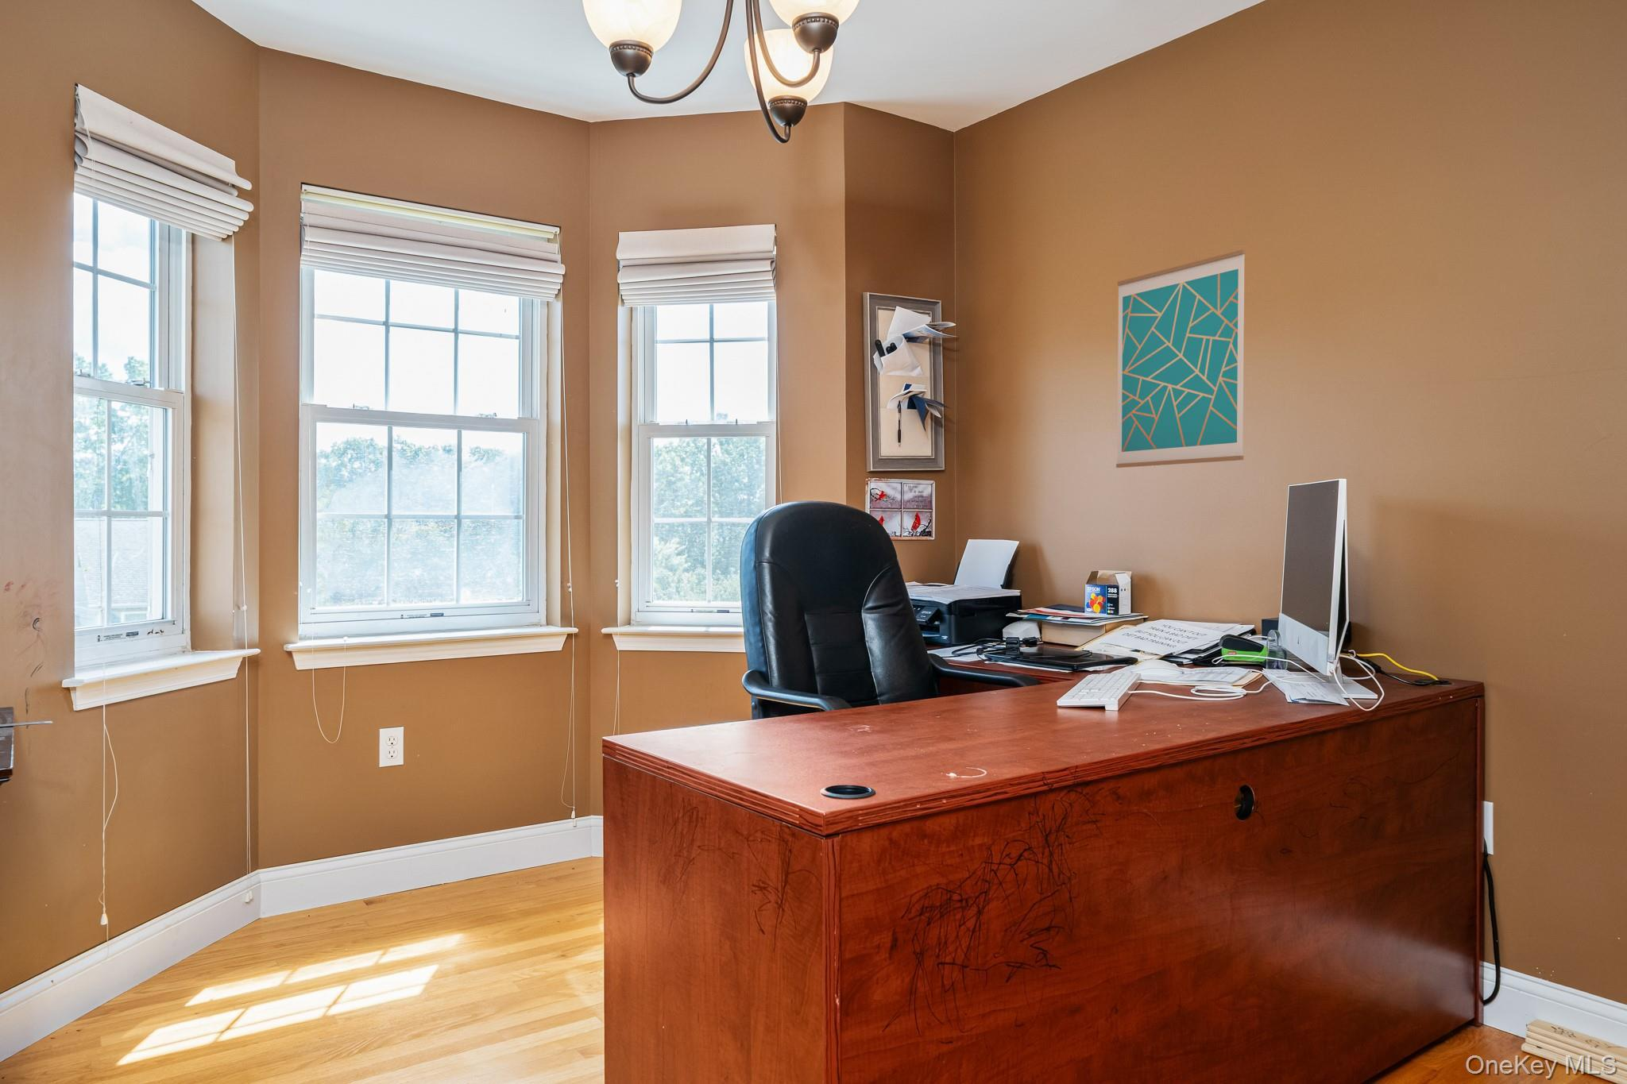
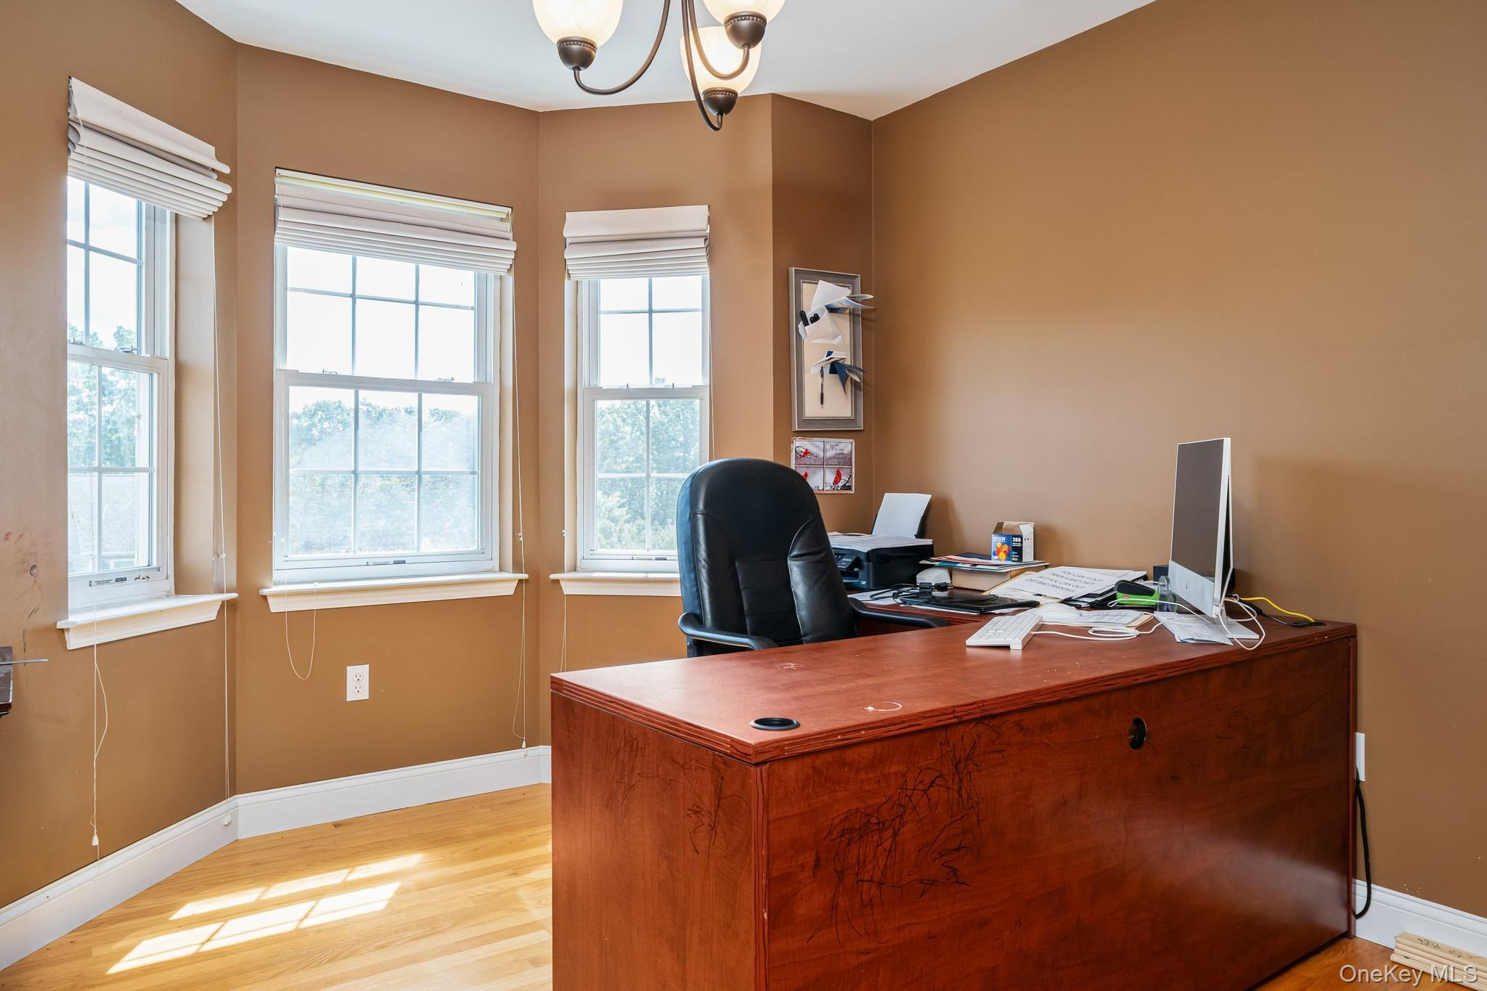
- wall art (1177, 365)
